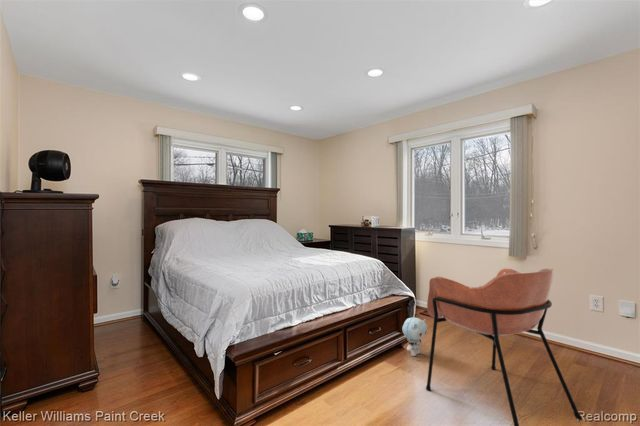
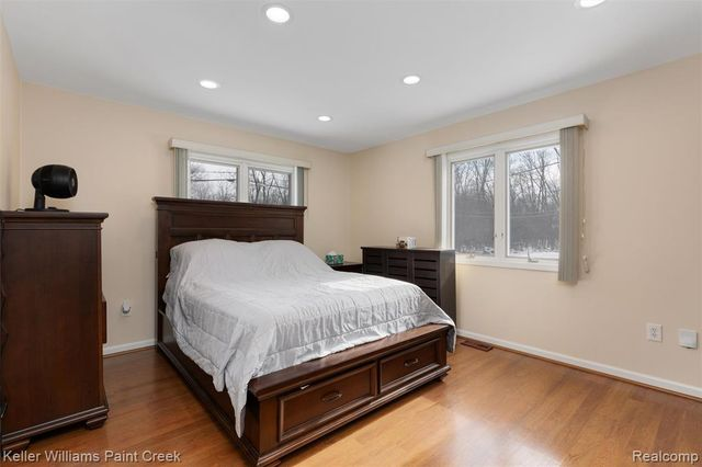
- plush toy (415, 336)
- armchair (494, 331)
